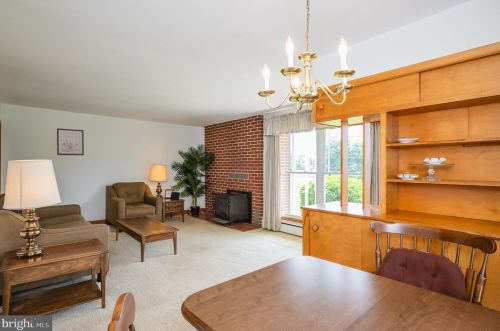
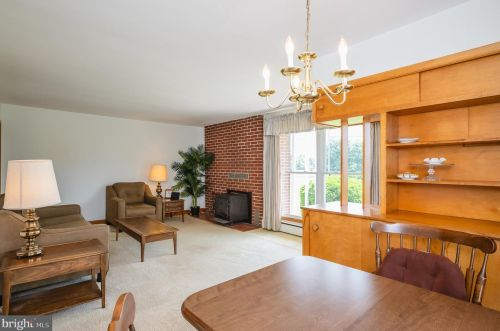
- wall art (70, 142)
